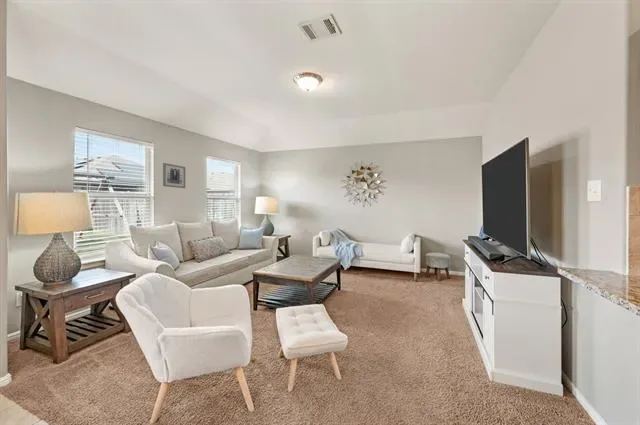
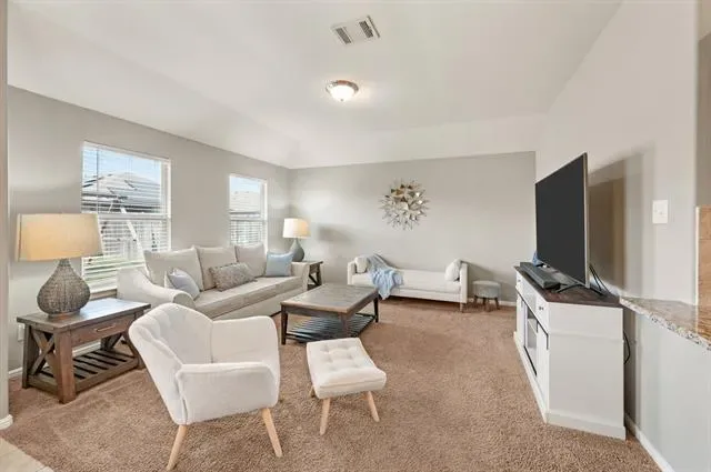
- wall art (174, 176)
